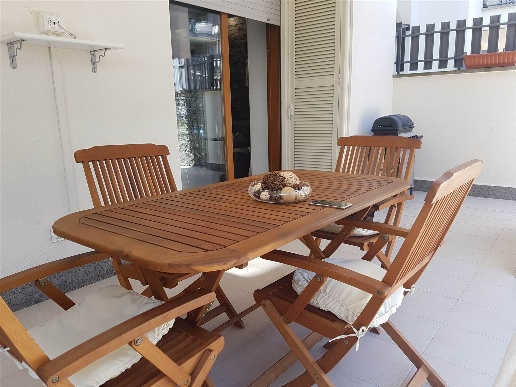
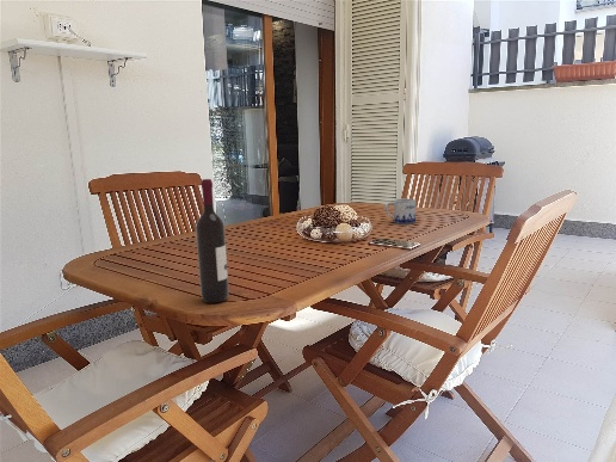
+ wine bottle (210, 240)
+ mug (401, 210)
